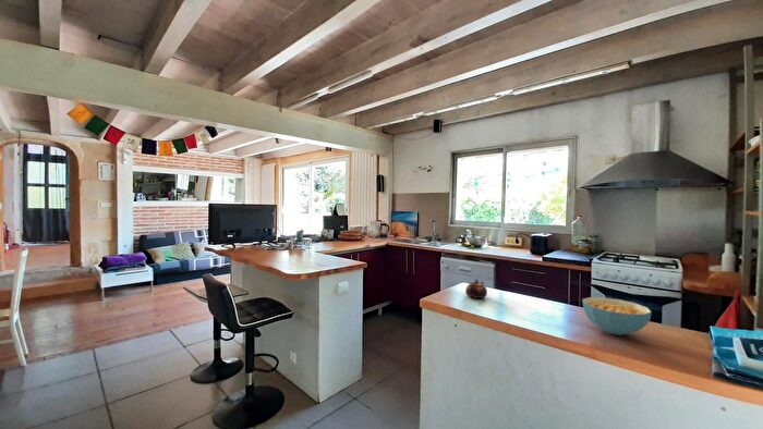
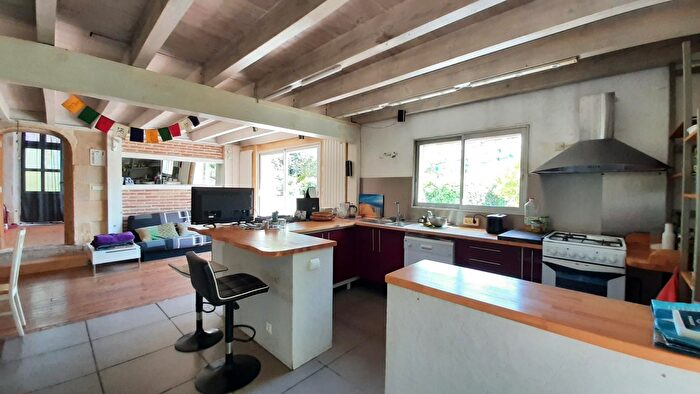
- teapot (475, 287)
- cereal bowl (614, 318)
